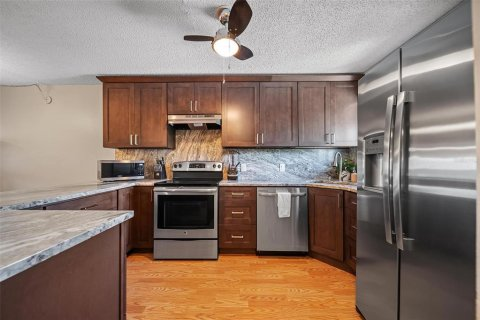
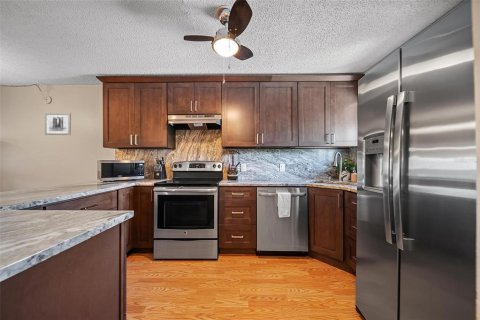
+ wall art (57, 124)
